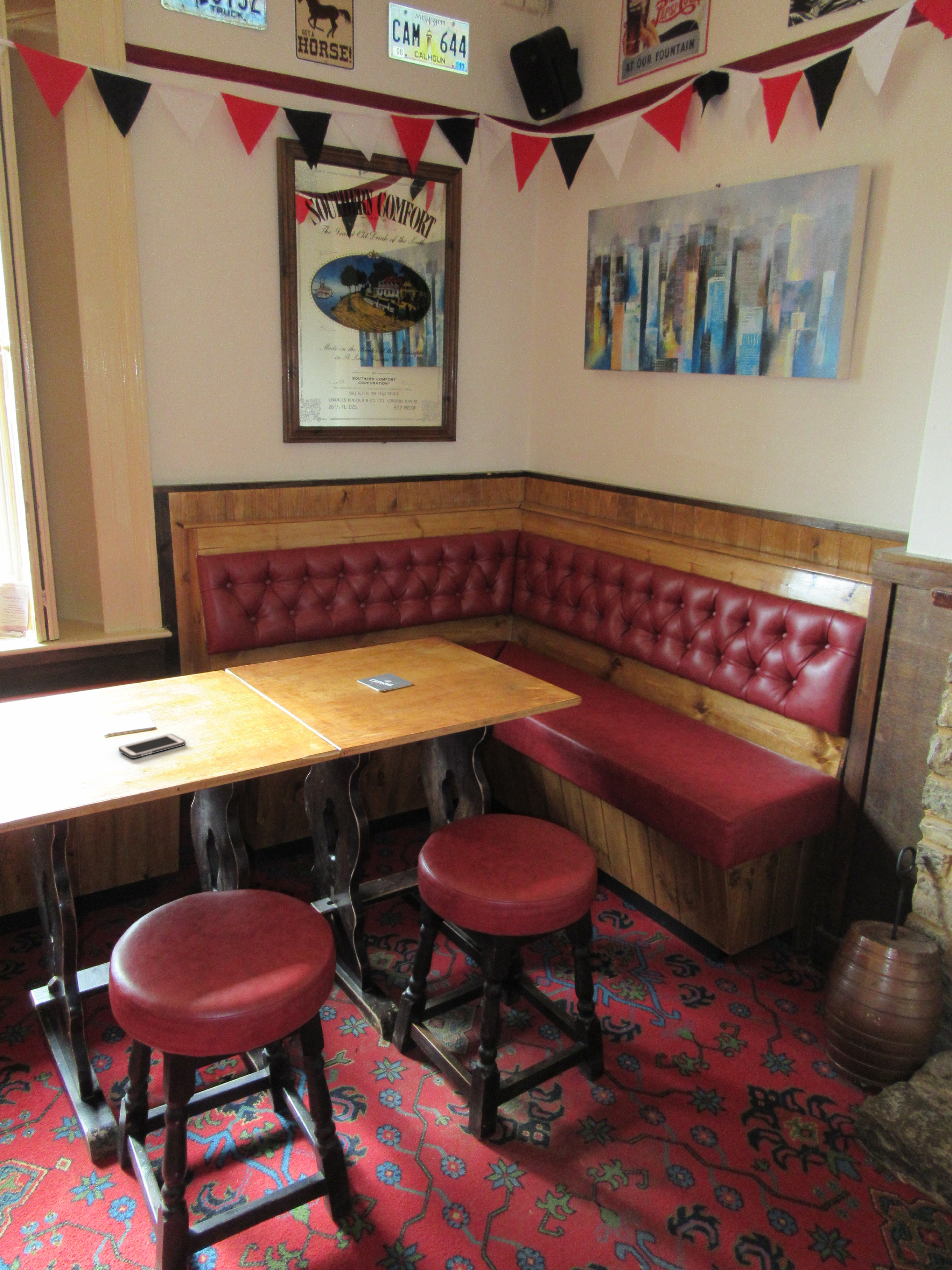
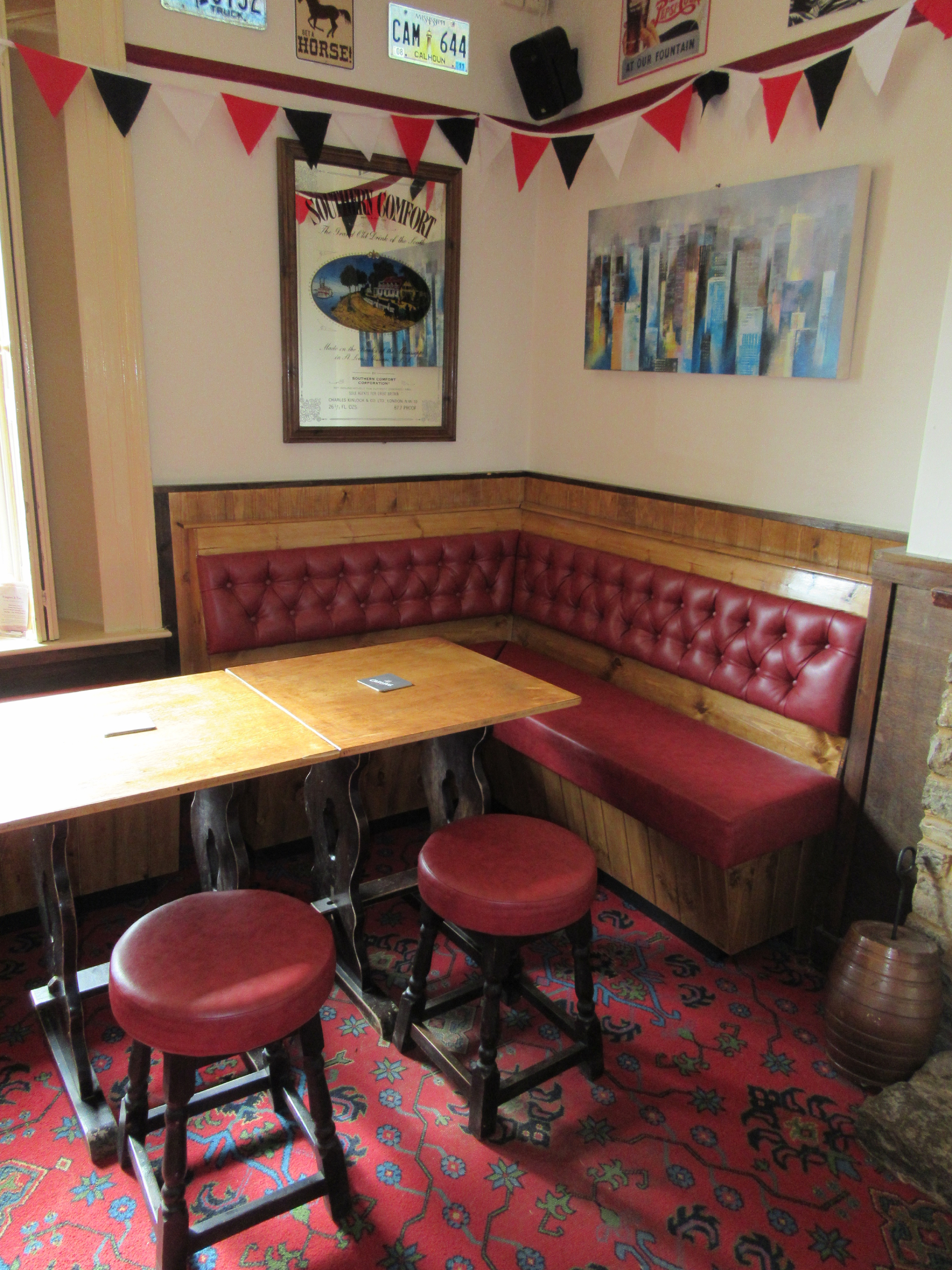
- cell phone (152, 746)
